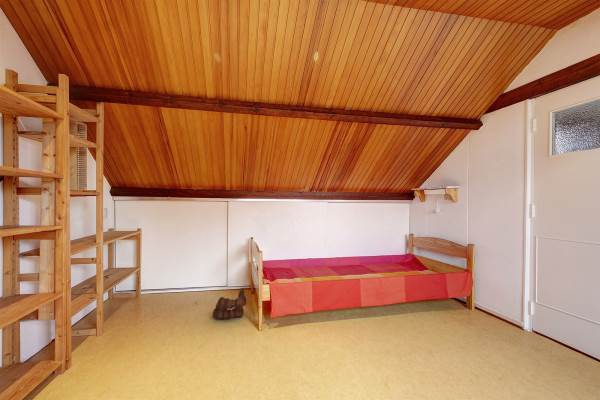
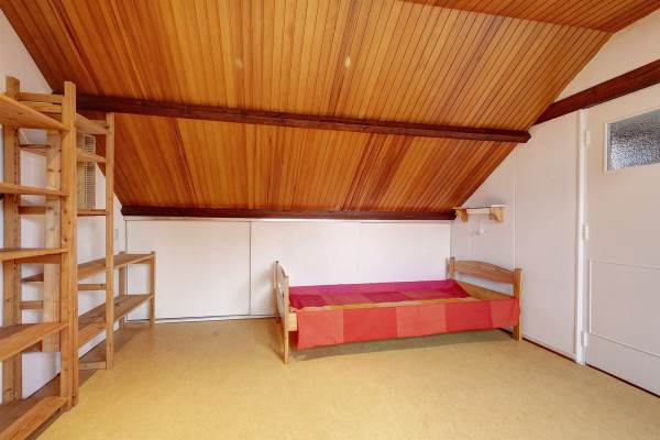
- boots (228, 304)
